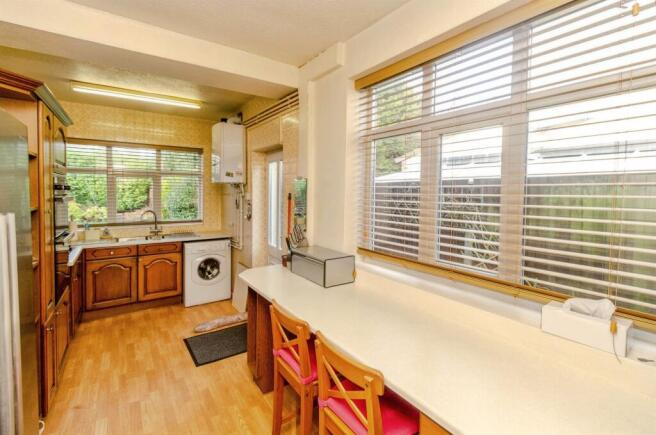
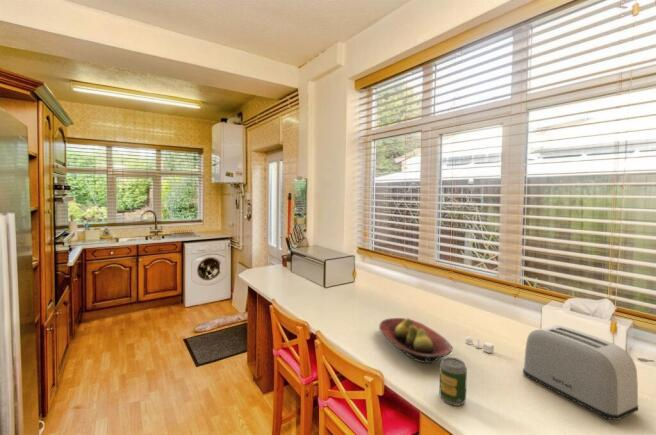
+ toaster (573, 363)
+ salt and pepper shaker set (478, 343)
+ soda can (452, 380)
+ fruit bowl (412, 335)
